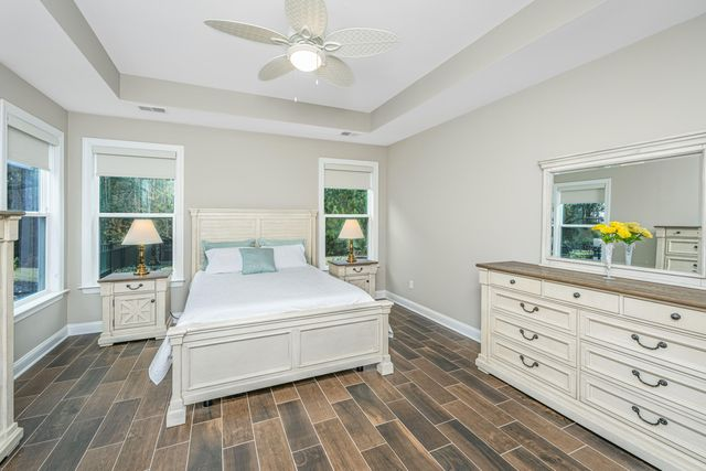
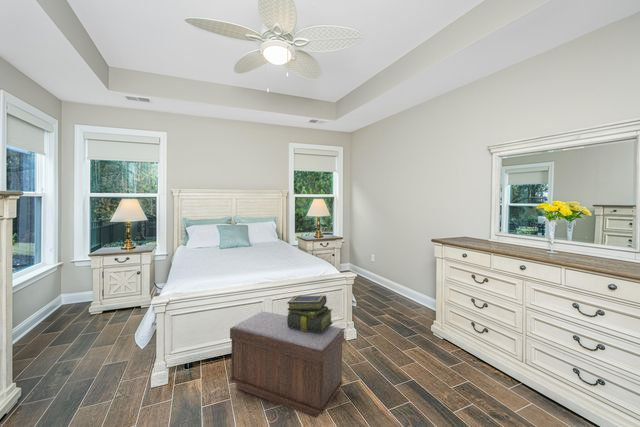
+ stack of books (308, 312)
+ bench (287, 357)
